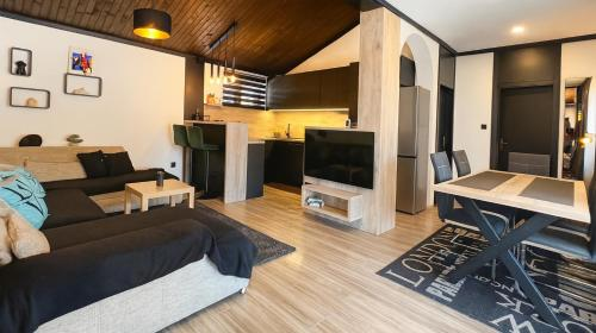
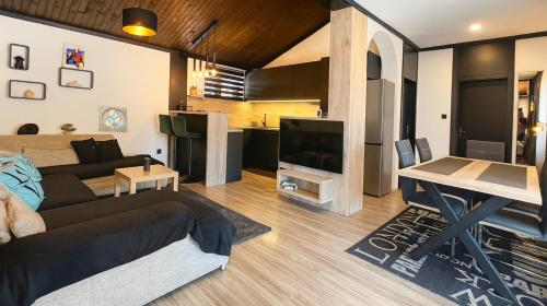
+ wall ornament (113, 119)
